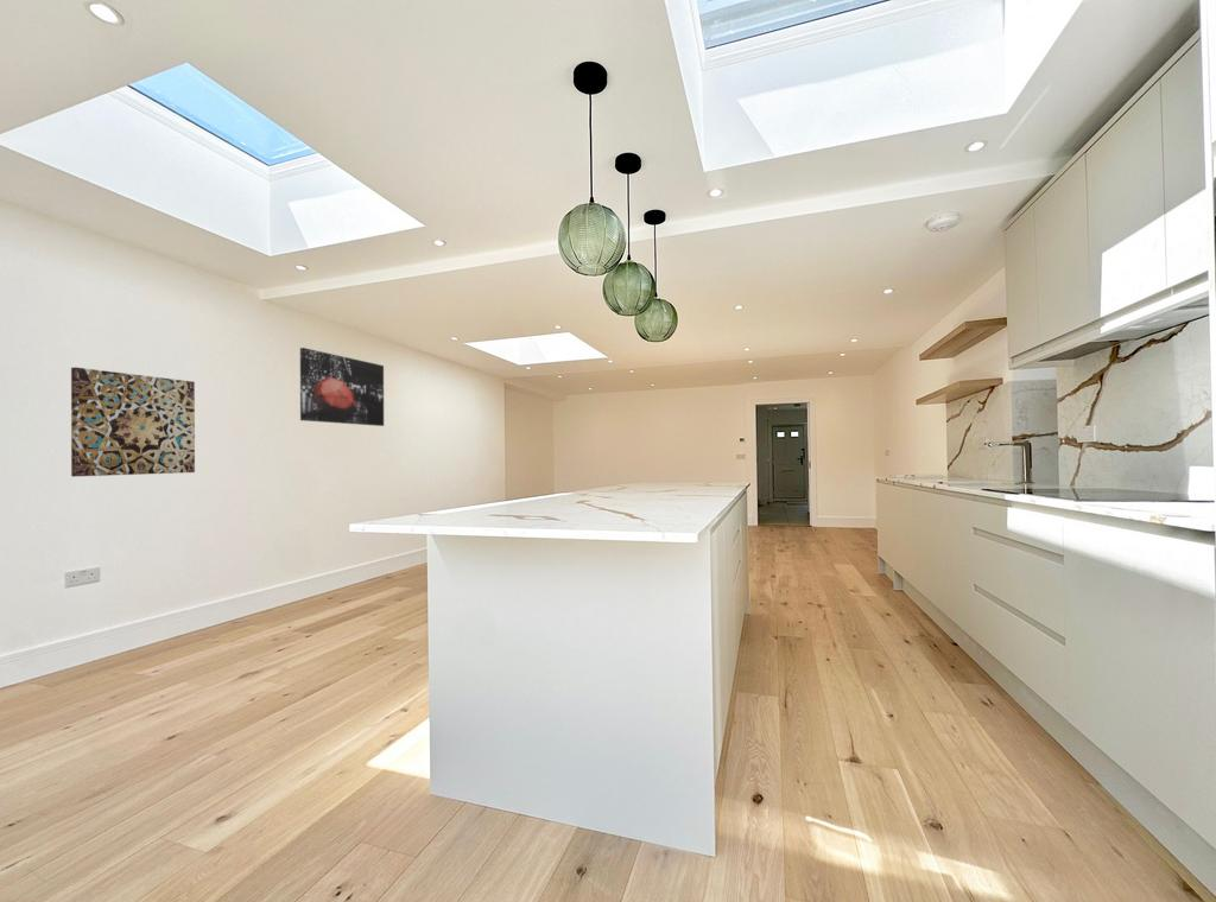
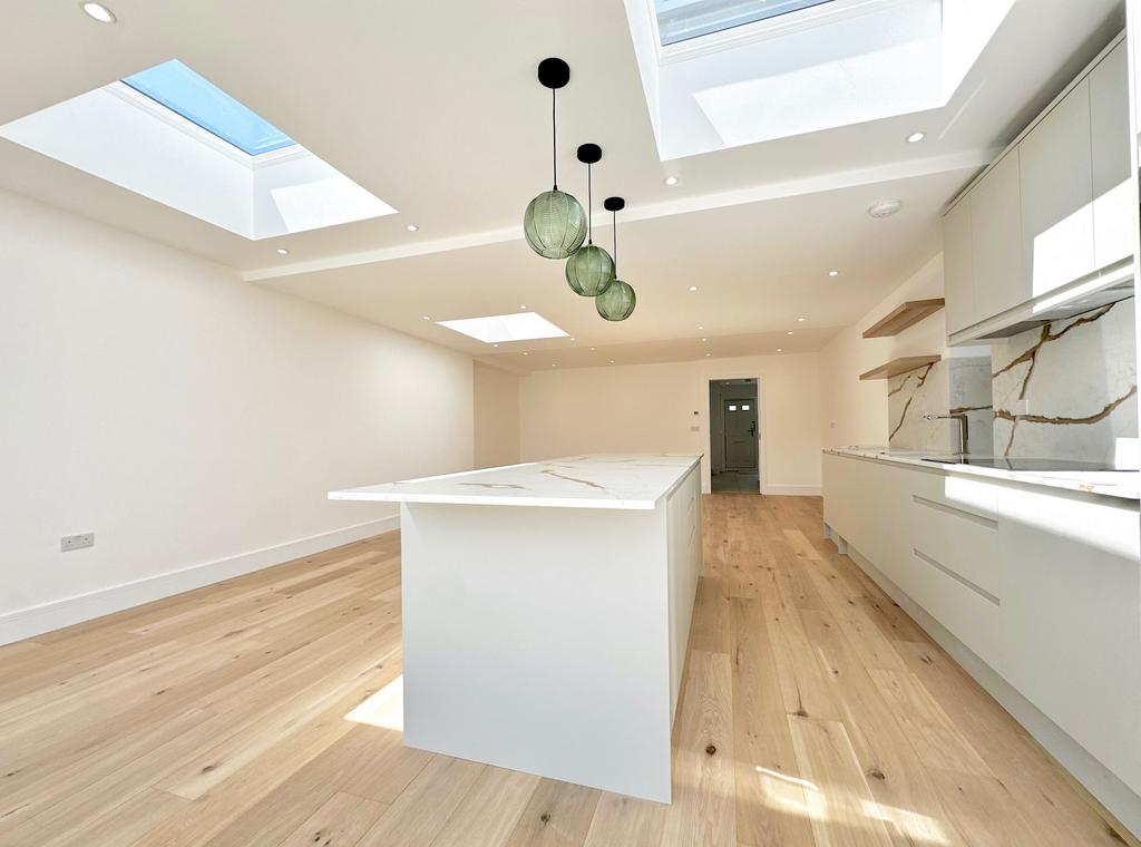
- wall art (346, 390)
- wall art (138, 424)
